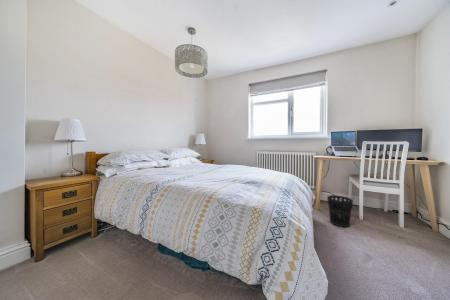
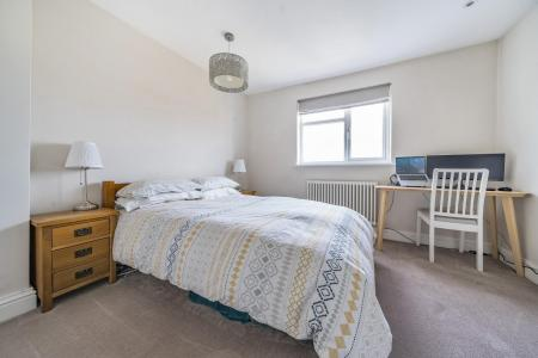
- wastebasket (339, 211)
